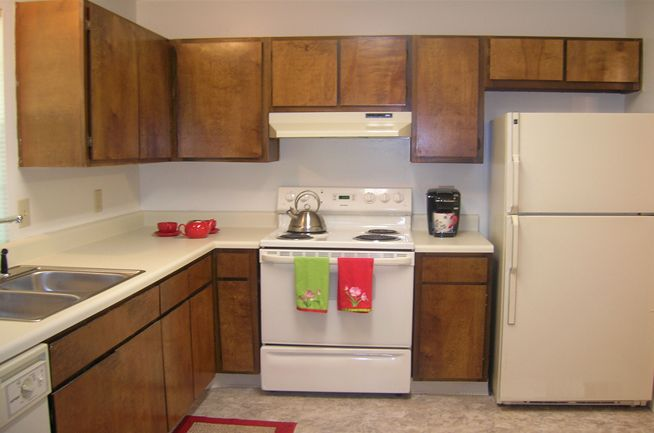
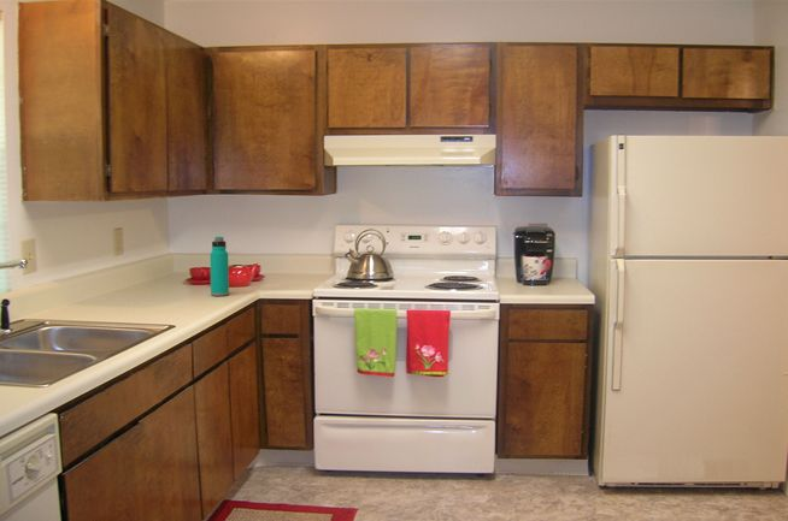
+ water bottle (219, 265)
